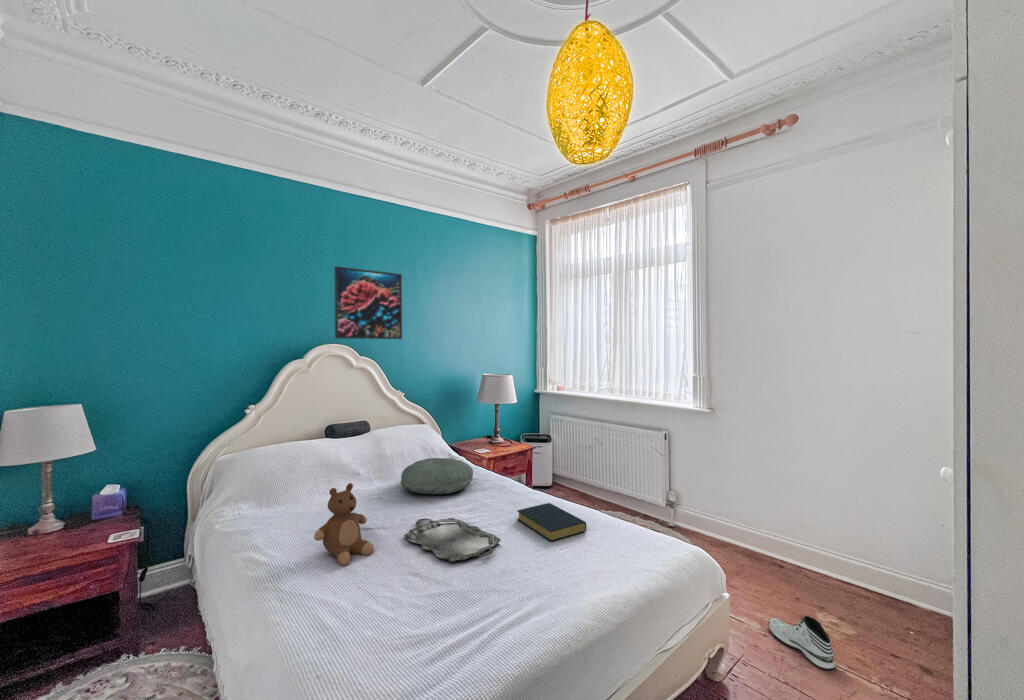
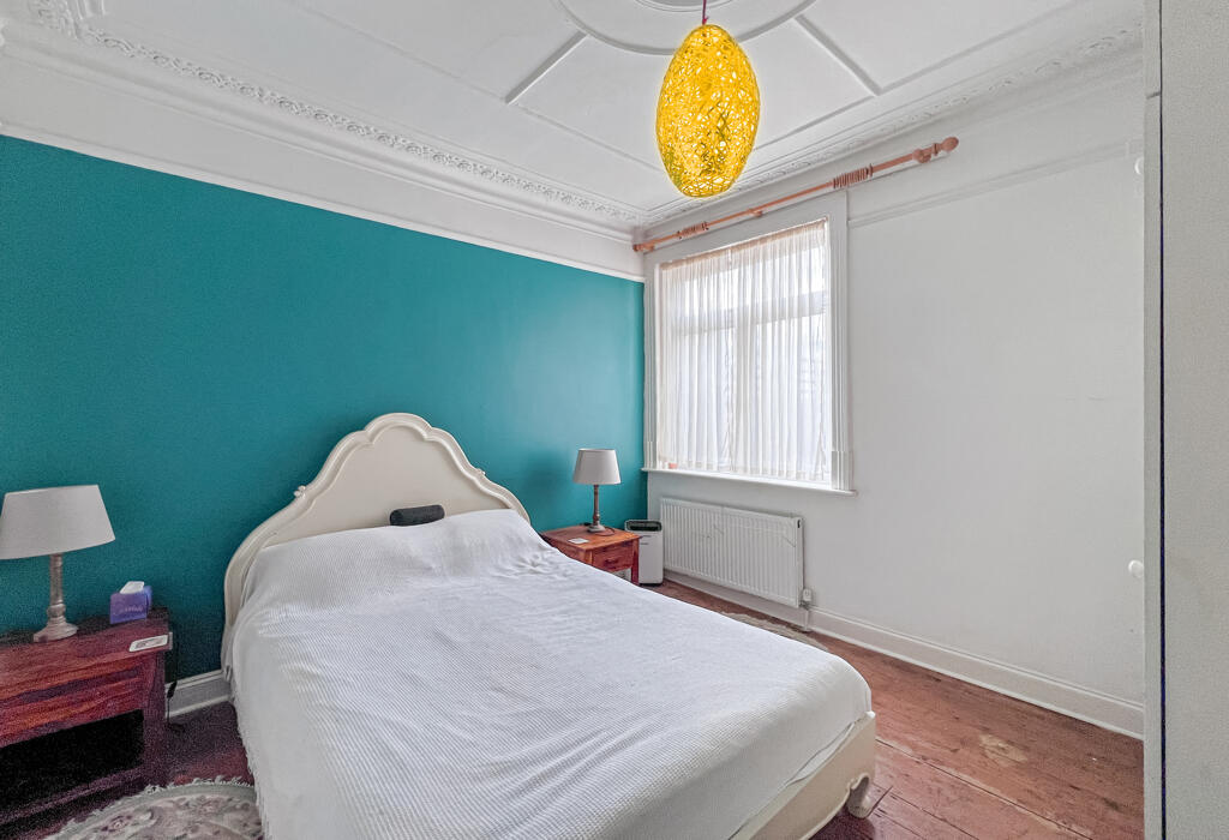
- serving tray (451, 537)
- pillow (437, 474)
- hardback book (550, 520)
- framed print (370, 304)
- teddy bear (347, 521)
- sneaker (800, 628)
